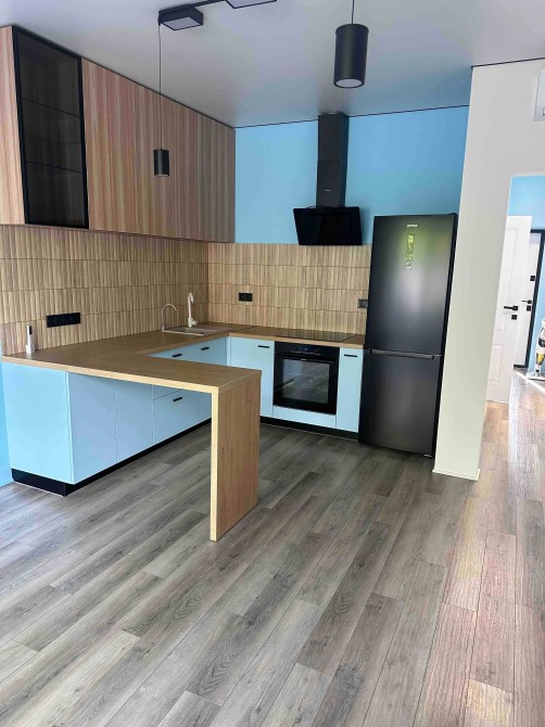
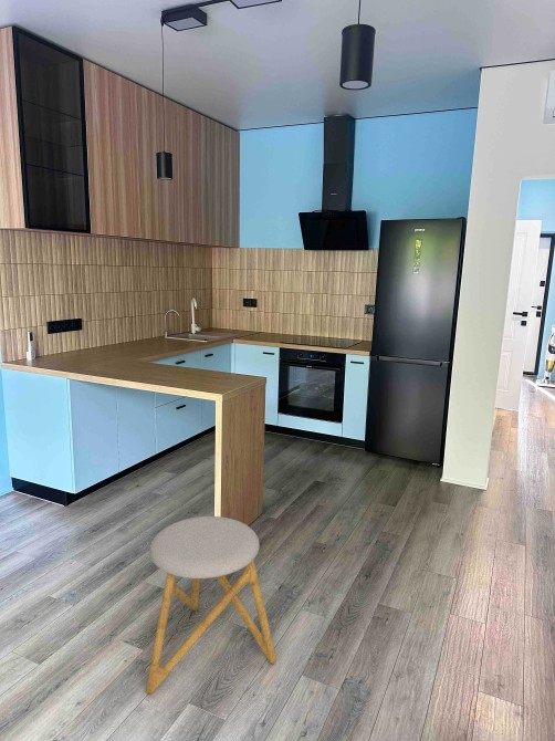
+ stool (220, 599)
